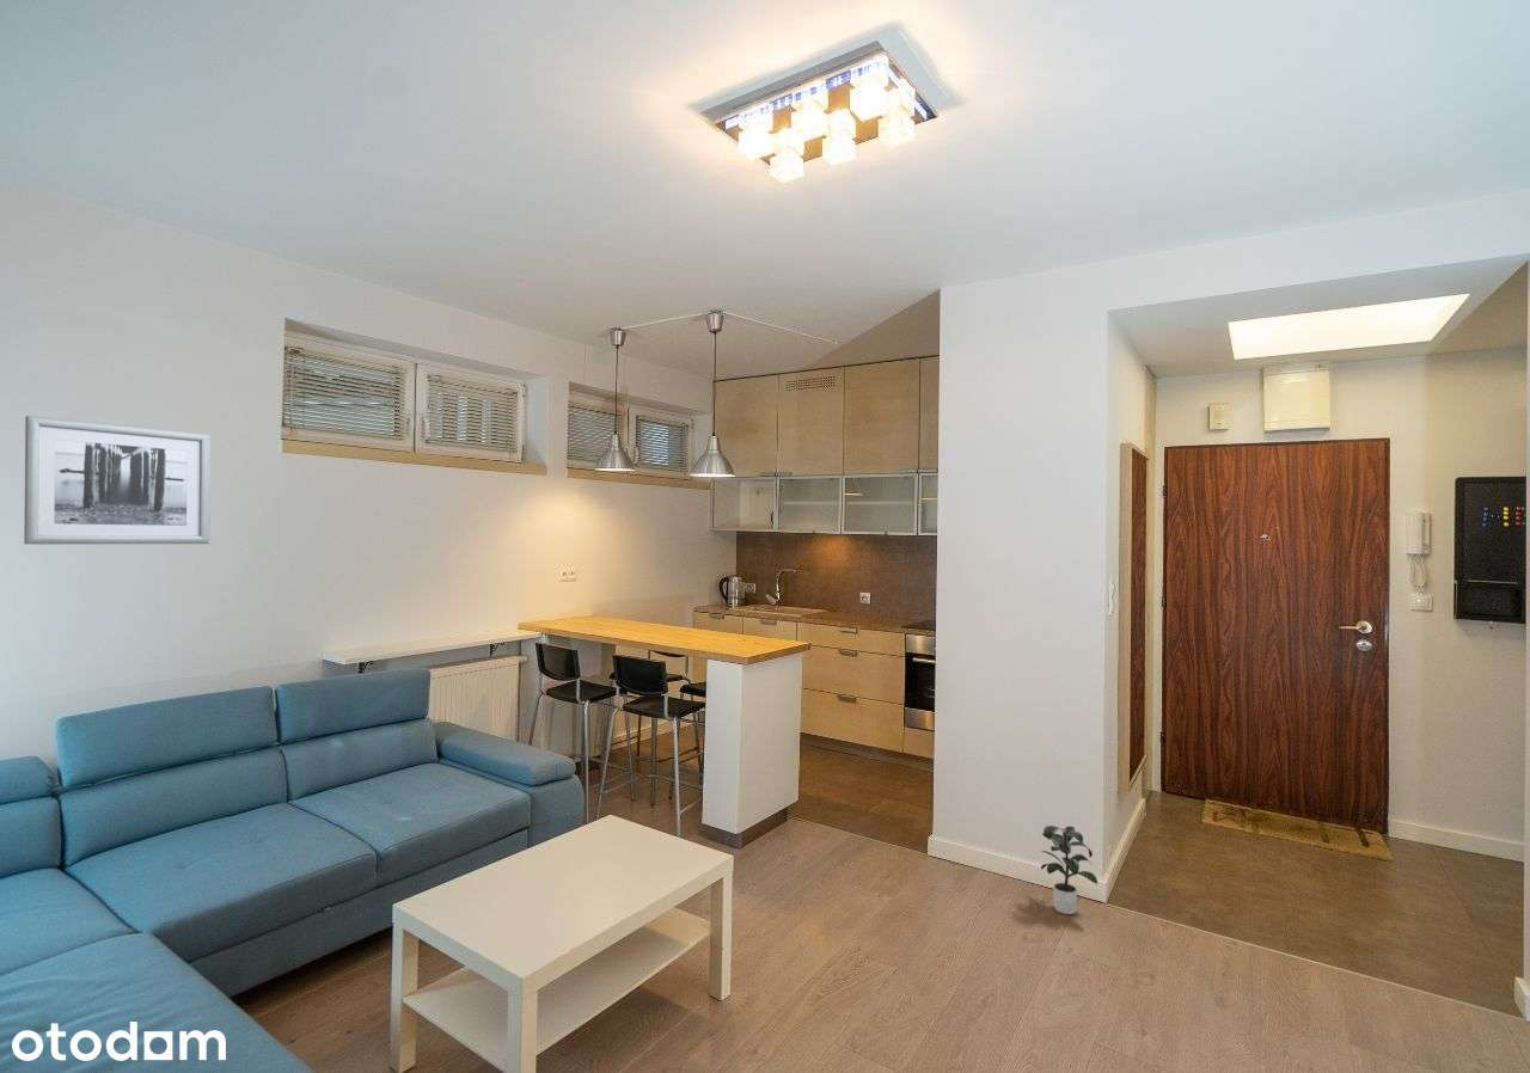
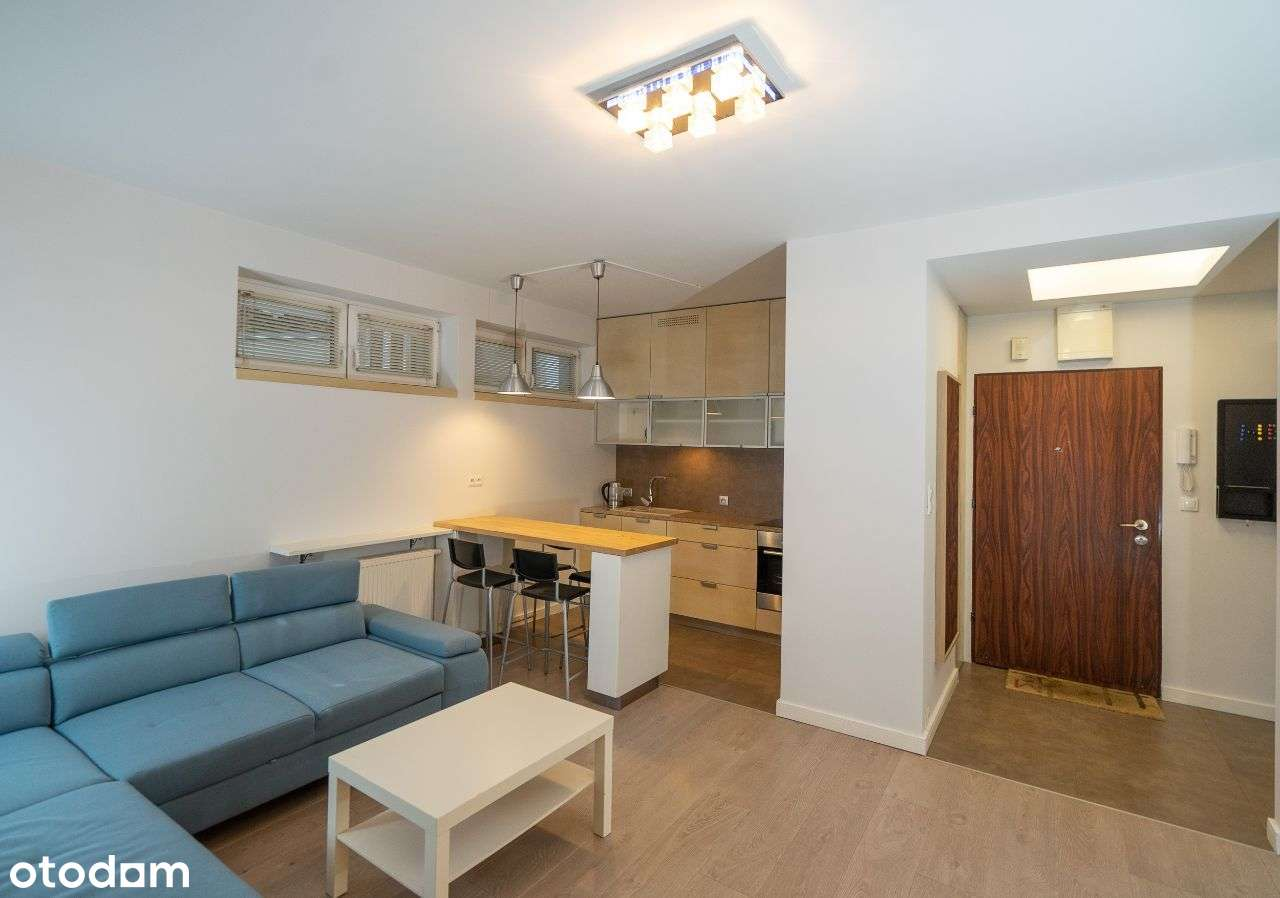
- potted plant (1072, 867)
- wall art (124, 484)
